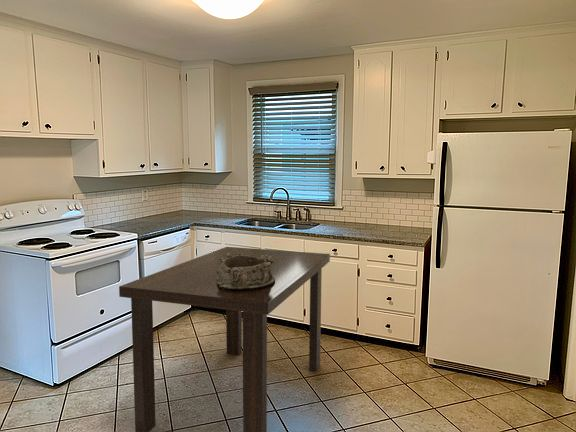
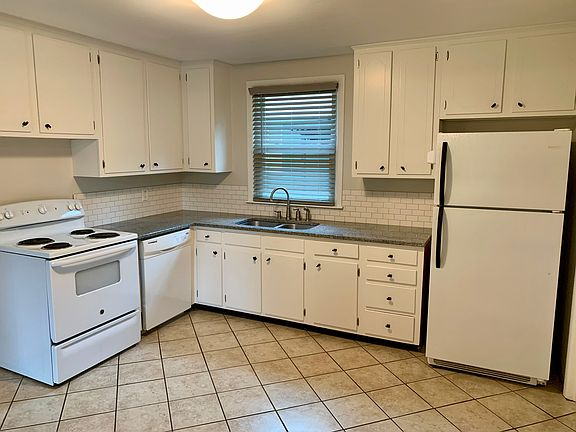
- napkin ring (245, 269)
- dining table (241, 332)
